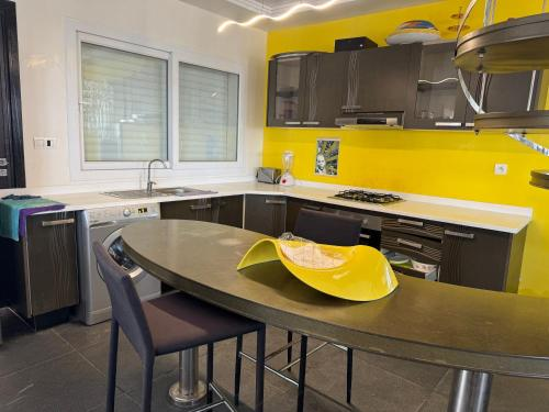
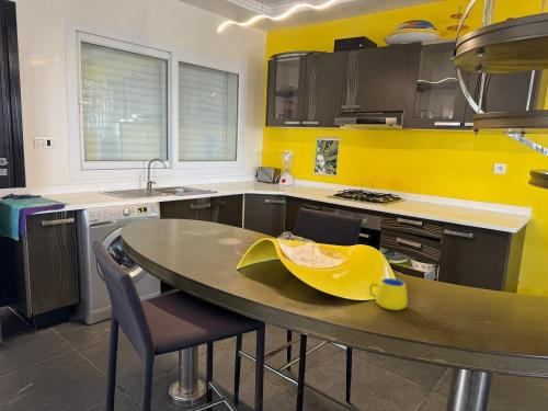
+ mug (387, 293)
